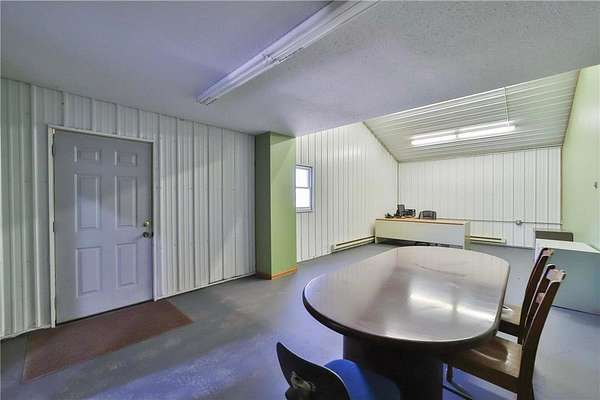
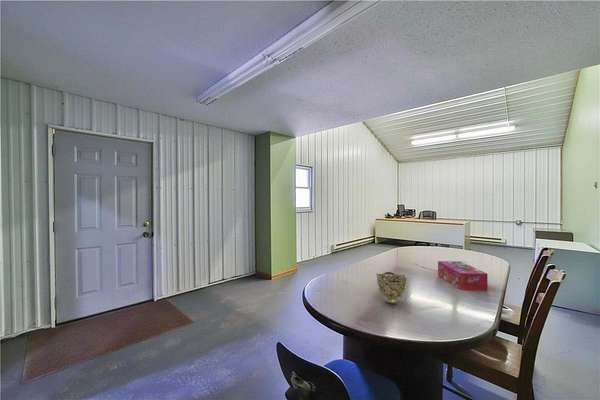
+ decorative bowl (391, 288)
+ tissue box (460, 274)
